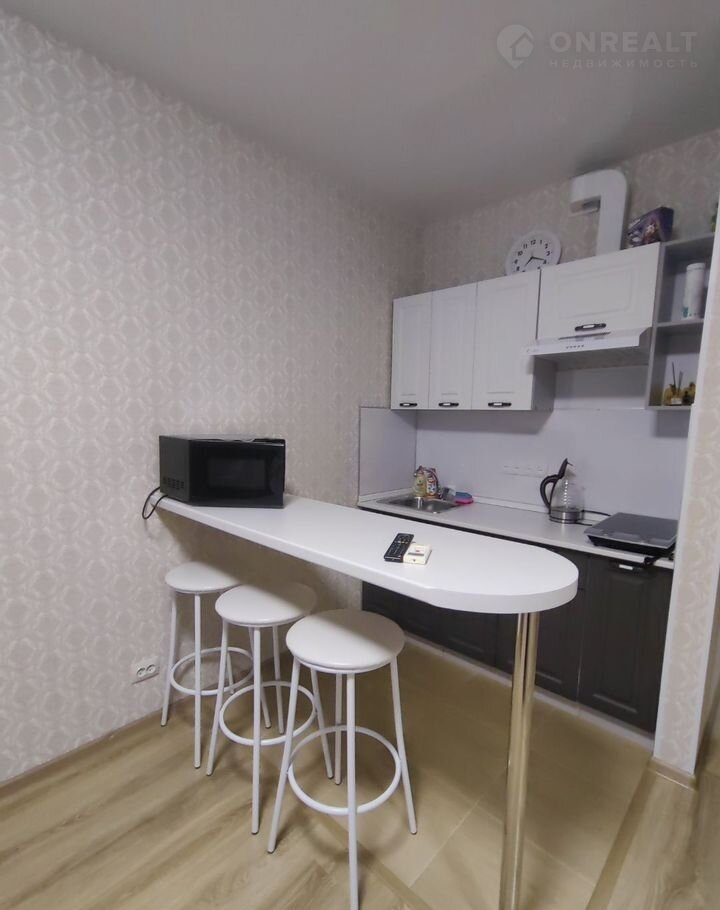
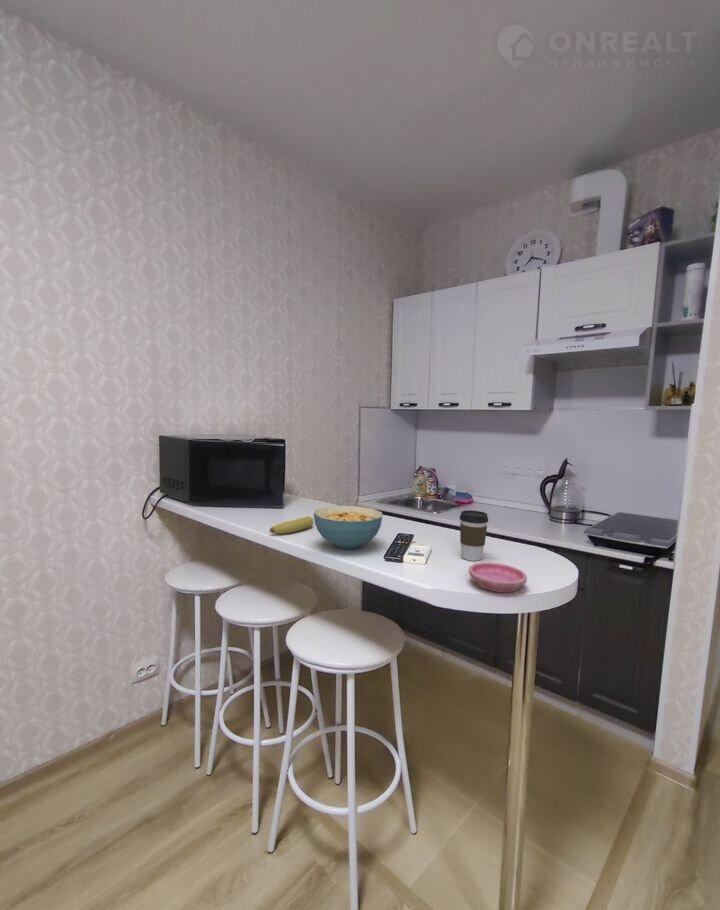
+ cereal bowl (348, 529)
+ coffee cup (472, 535)
+ saucer (497, 577)
+ fruit (296, 524)
